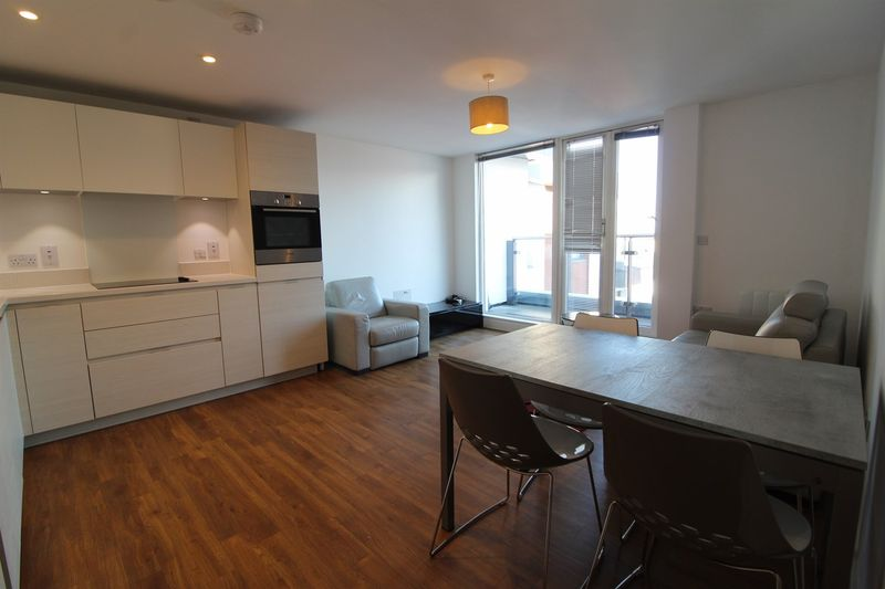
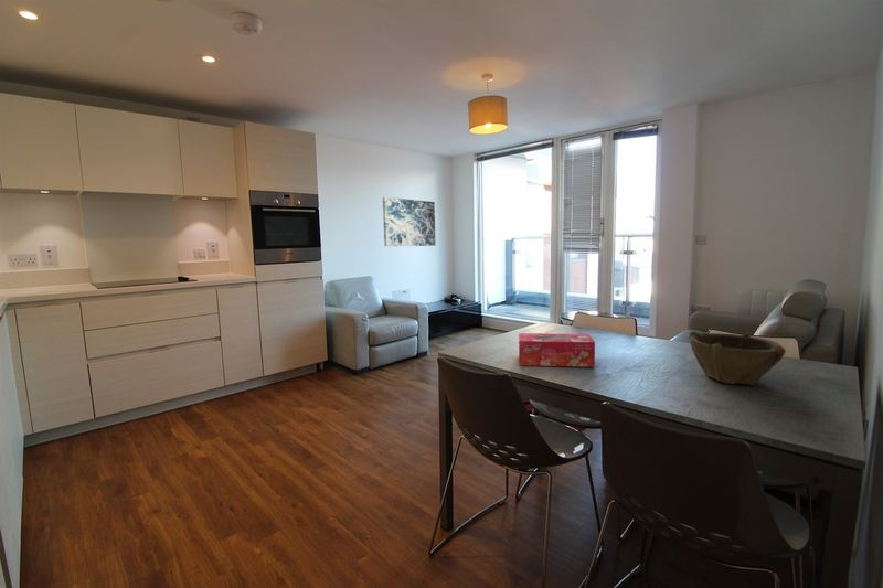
+ tissue box (554, 349)
+ bowl (733, 357)
+ wall art (411, 223)
